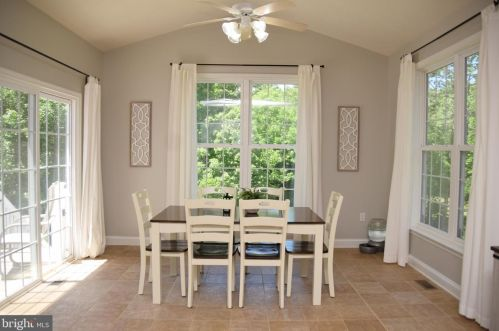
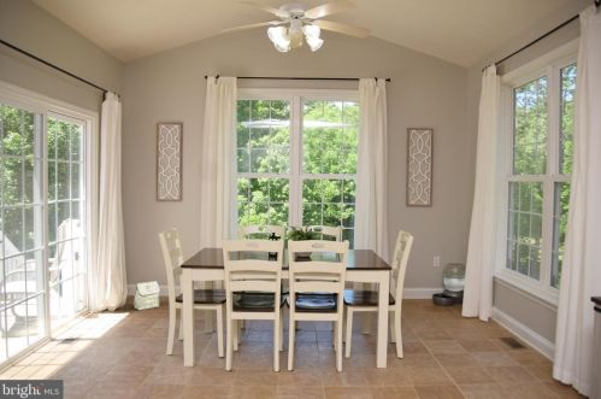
+ bag (147, 294)
